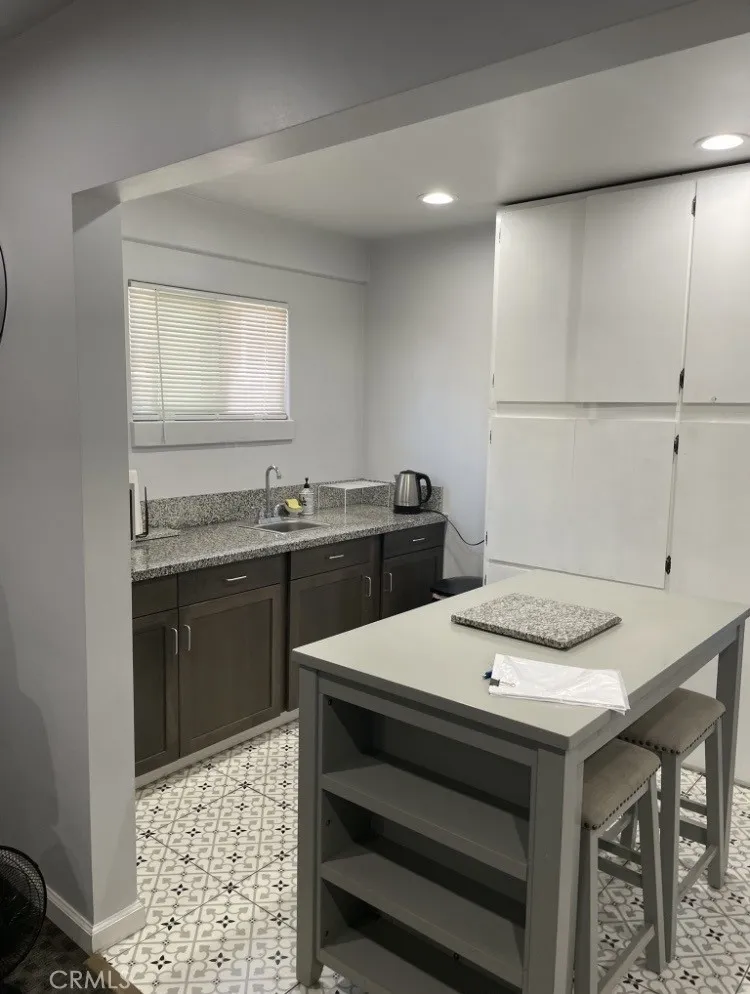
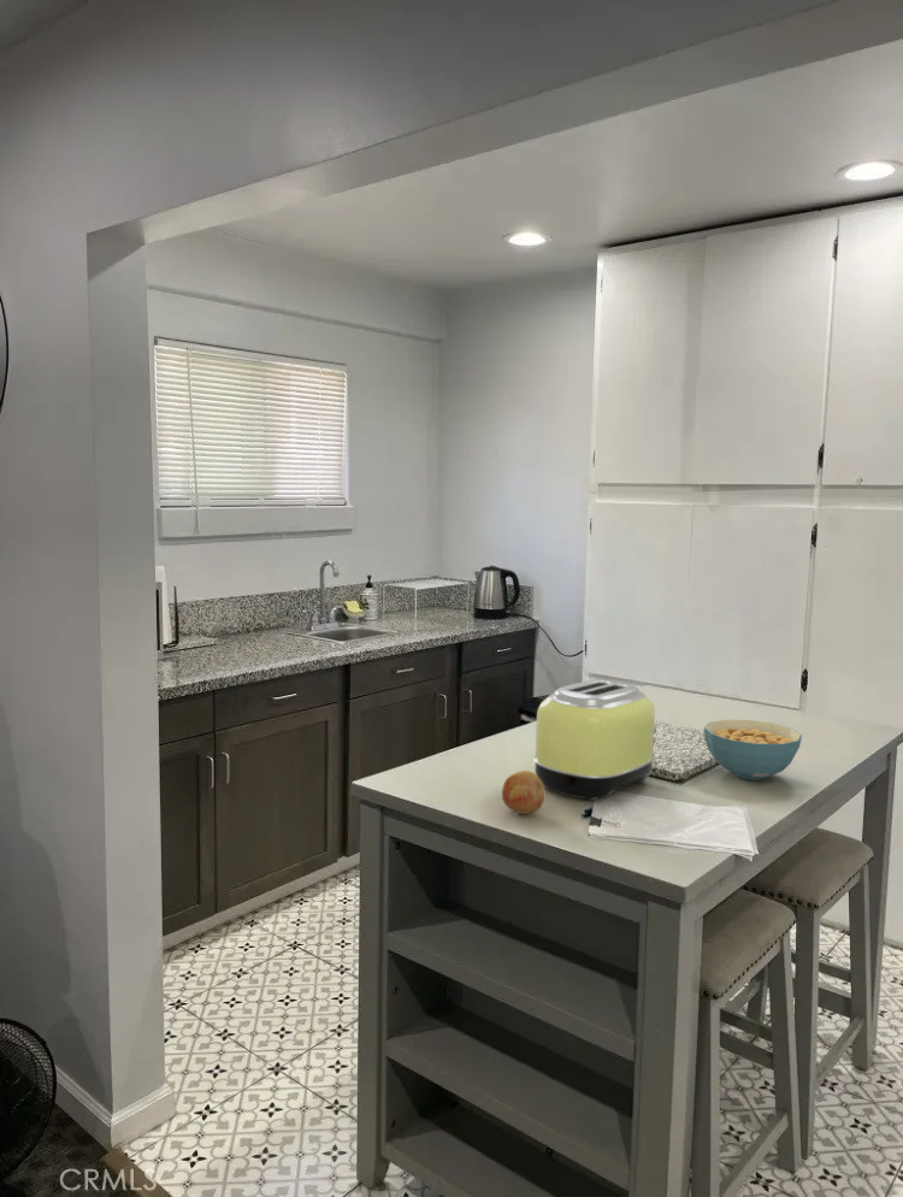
+ fruit (524, 791)
+ cereal bowl (750, 753)
+ toaster (598, 735)
